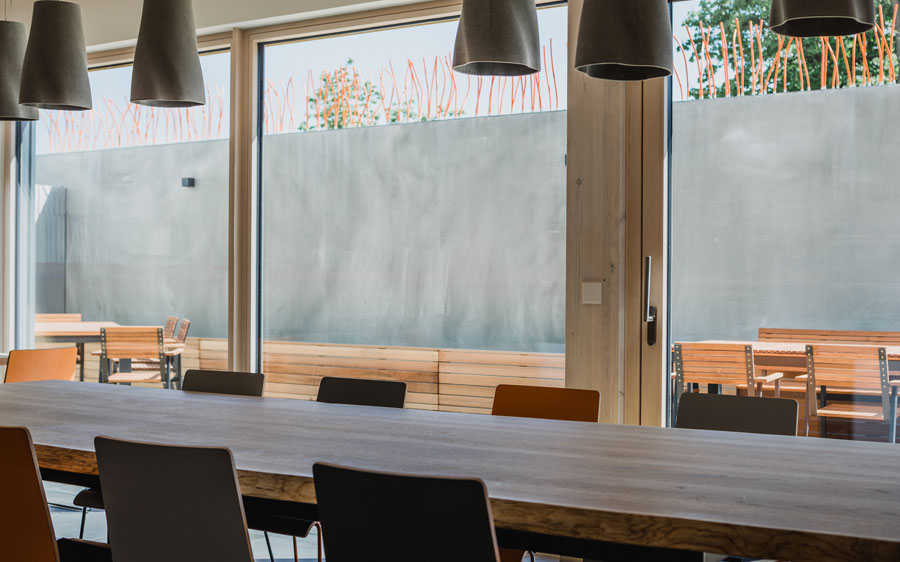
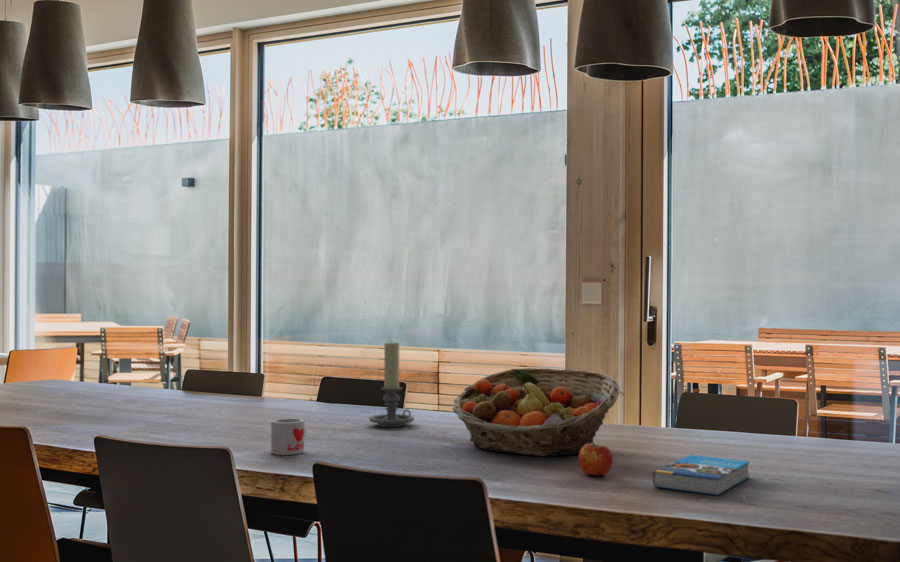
+ mug (291, 435)
+ apple (595, 457)
+ book (702, 473)
+ fruit basket (534, 409)
+ candle holder (394, 382)
